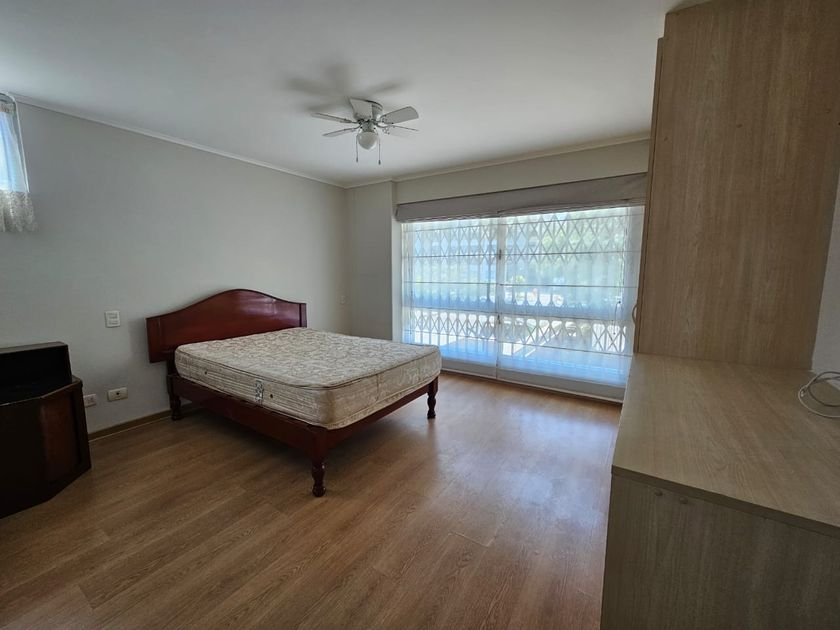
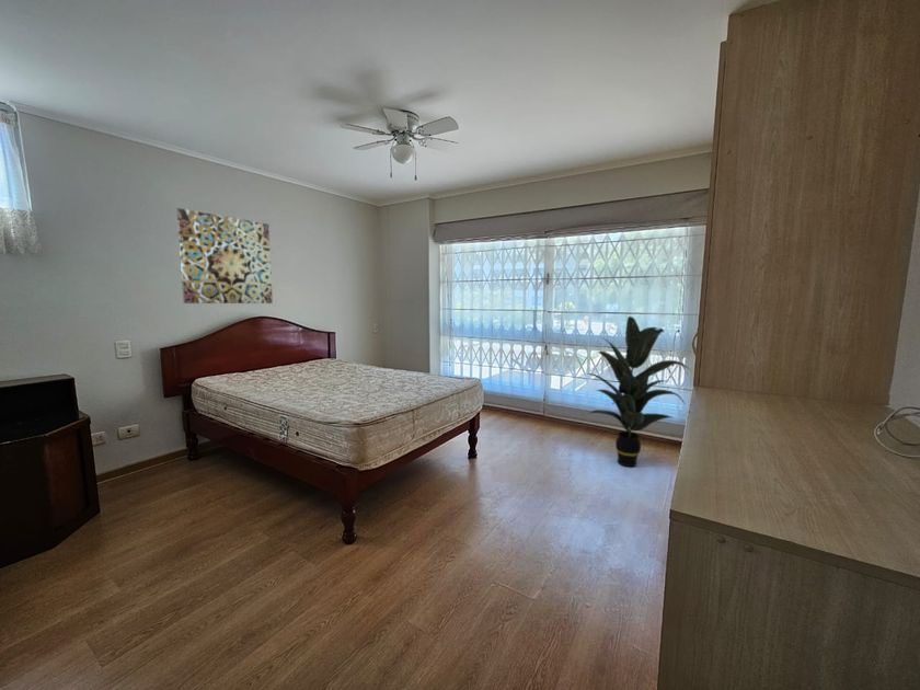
+ wall art (229, 261)
+ indoor plant (633, 390)
